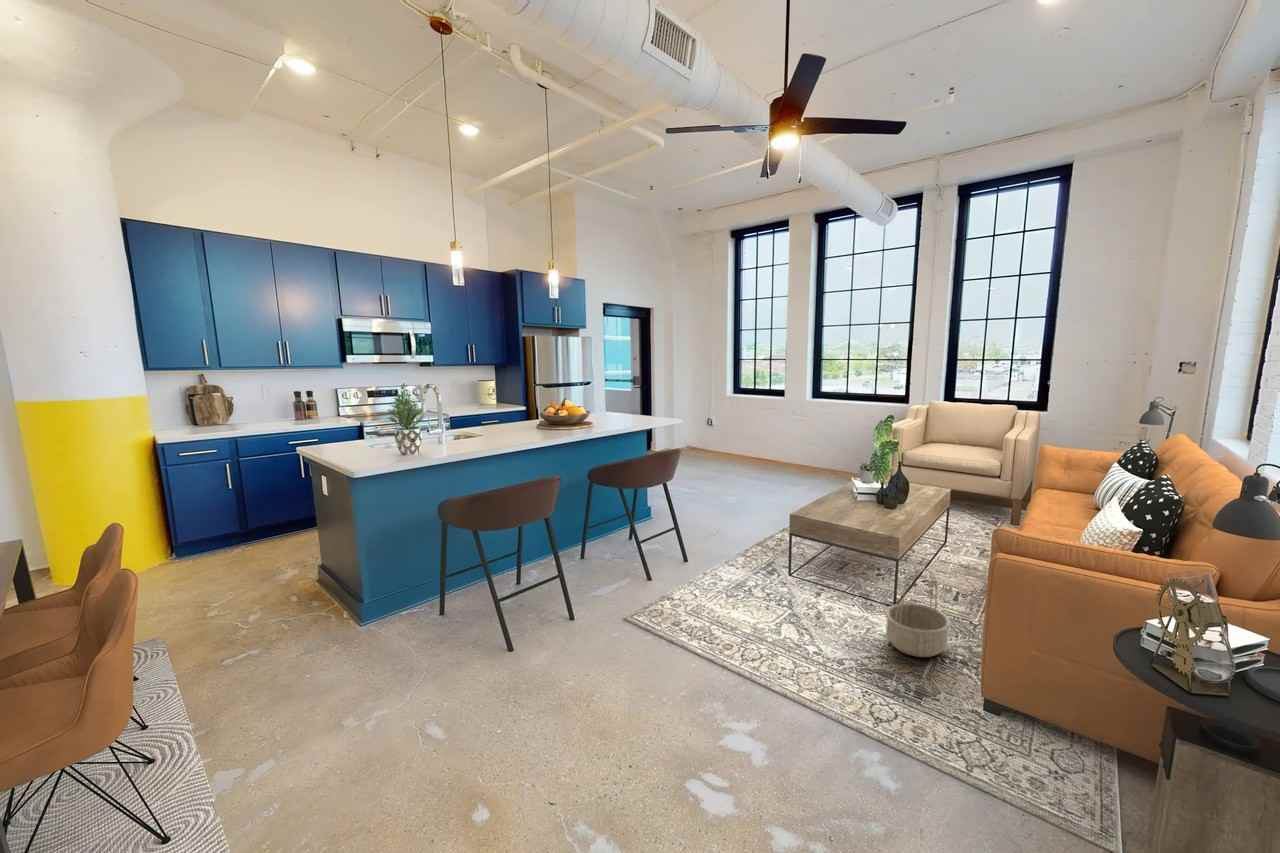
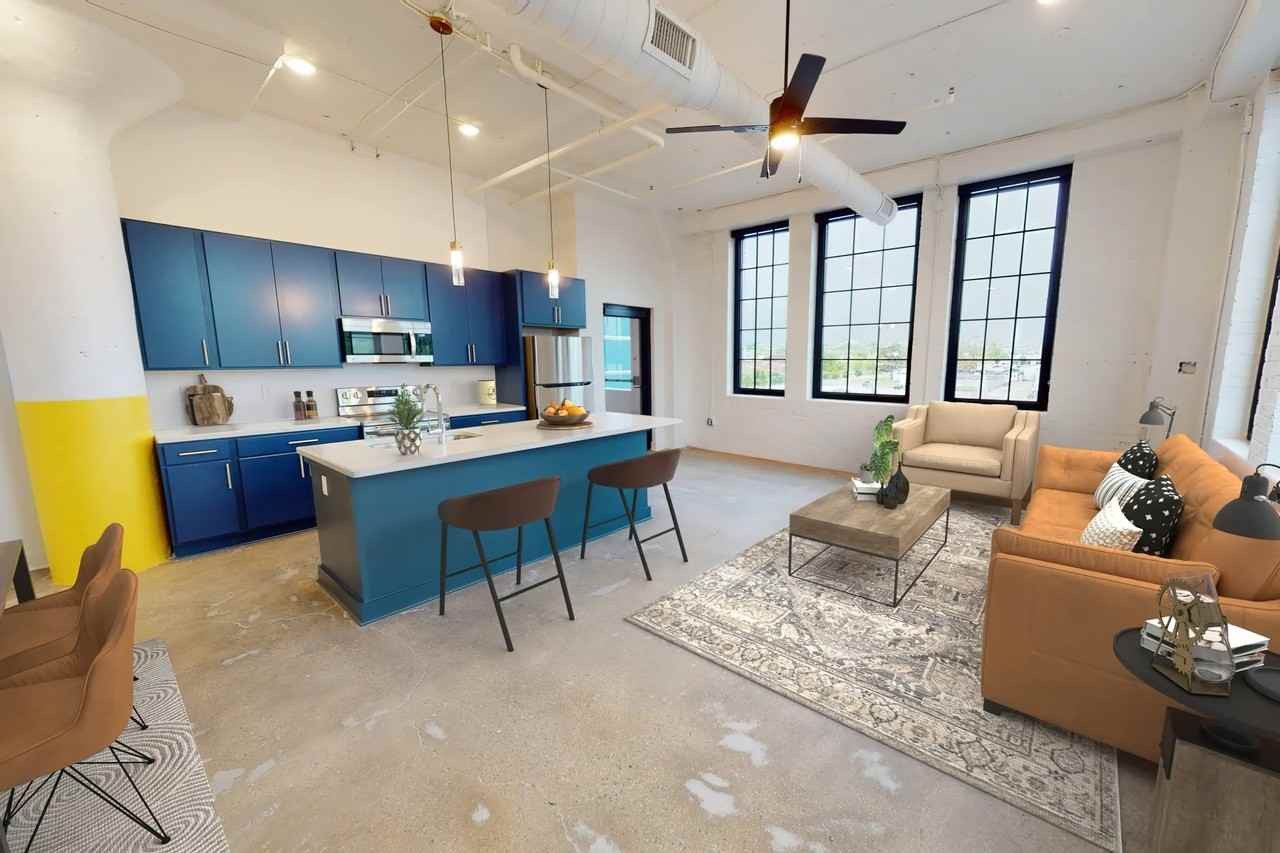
- basket (918, 607)
